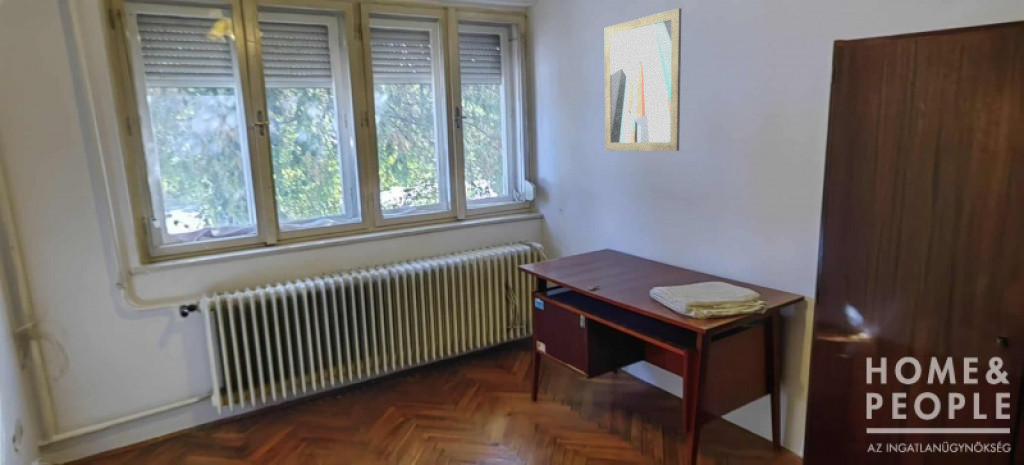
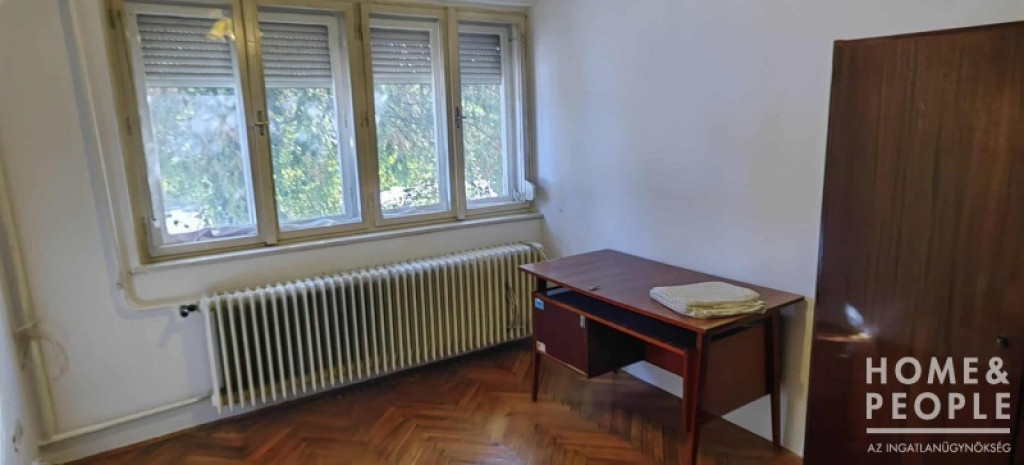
- wall art (639, 86)
